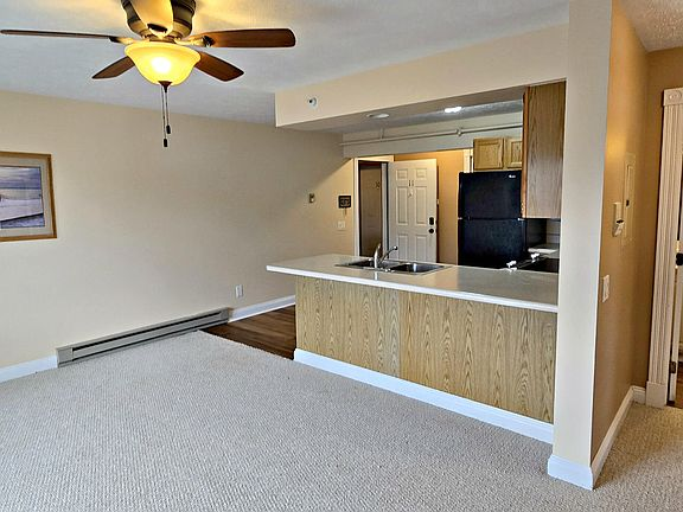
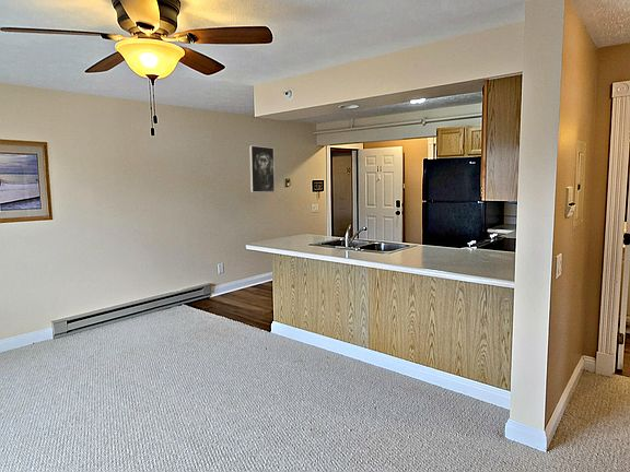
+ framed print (262, 169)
